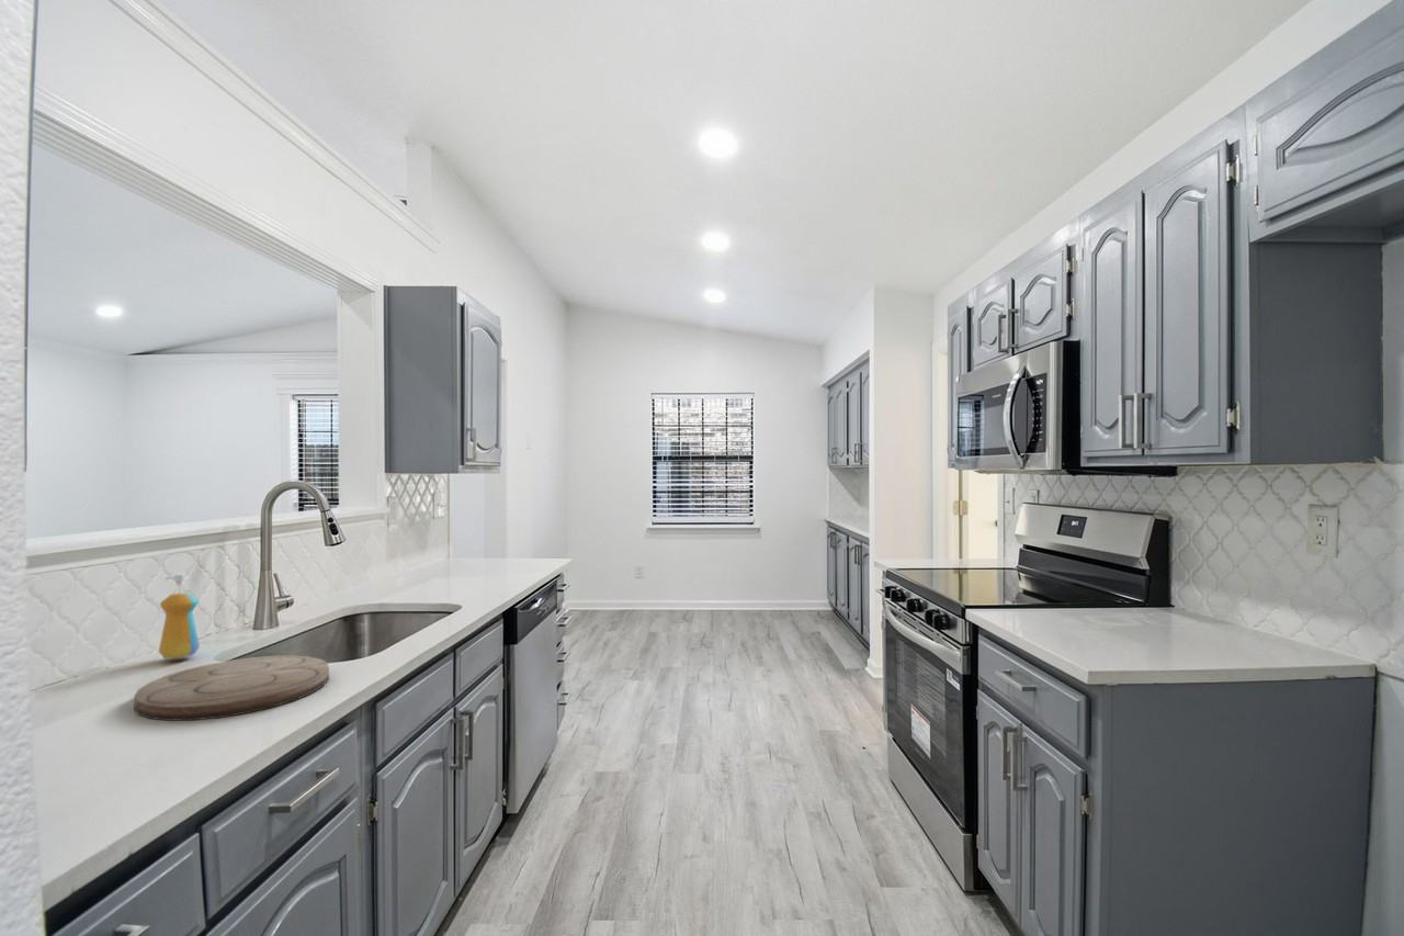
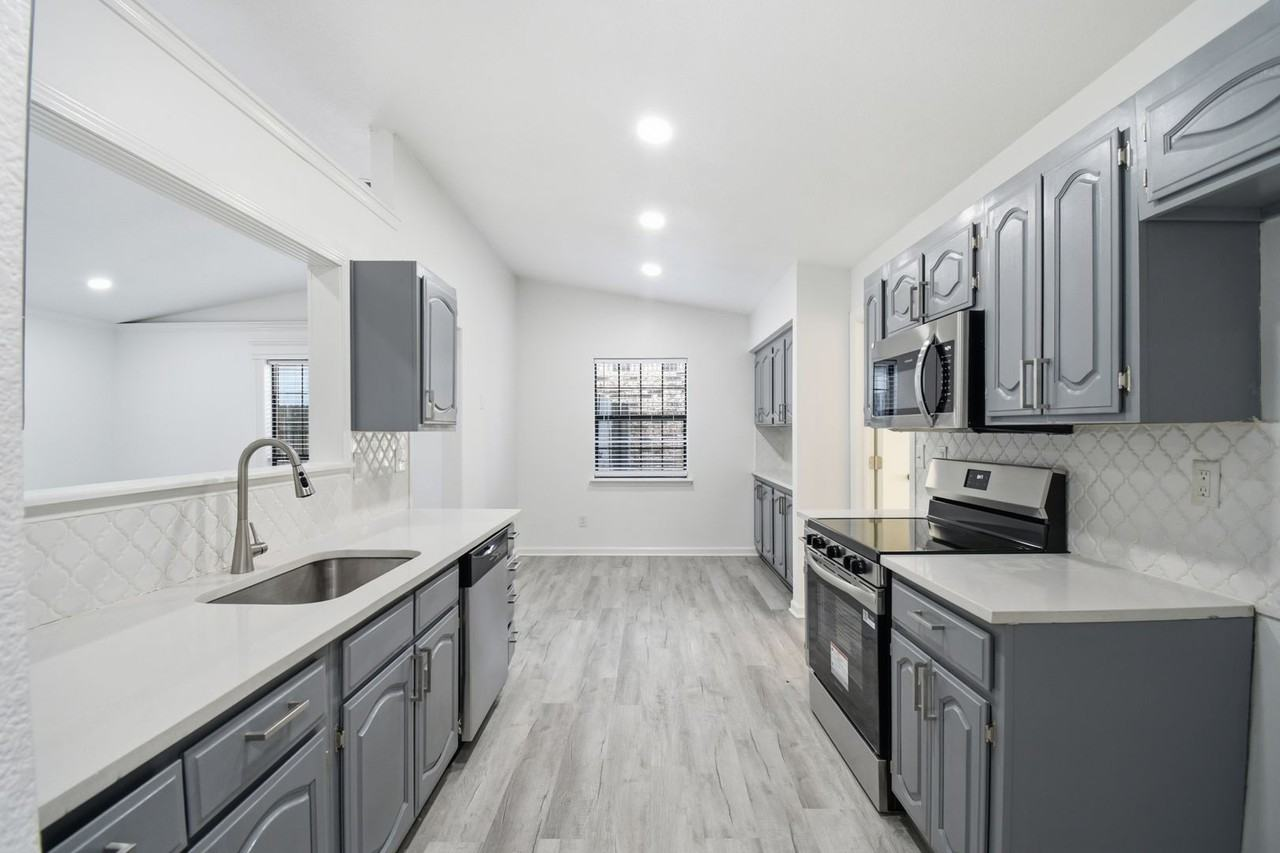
- cutting board (238, 684)
- soap dispenser (179, 616)
